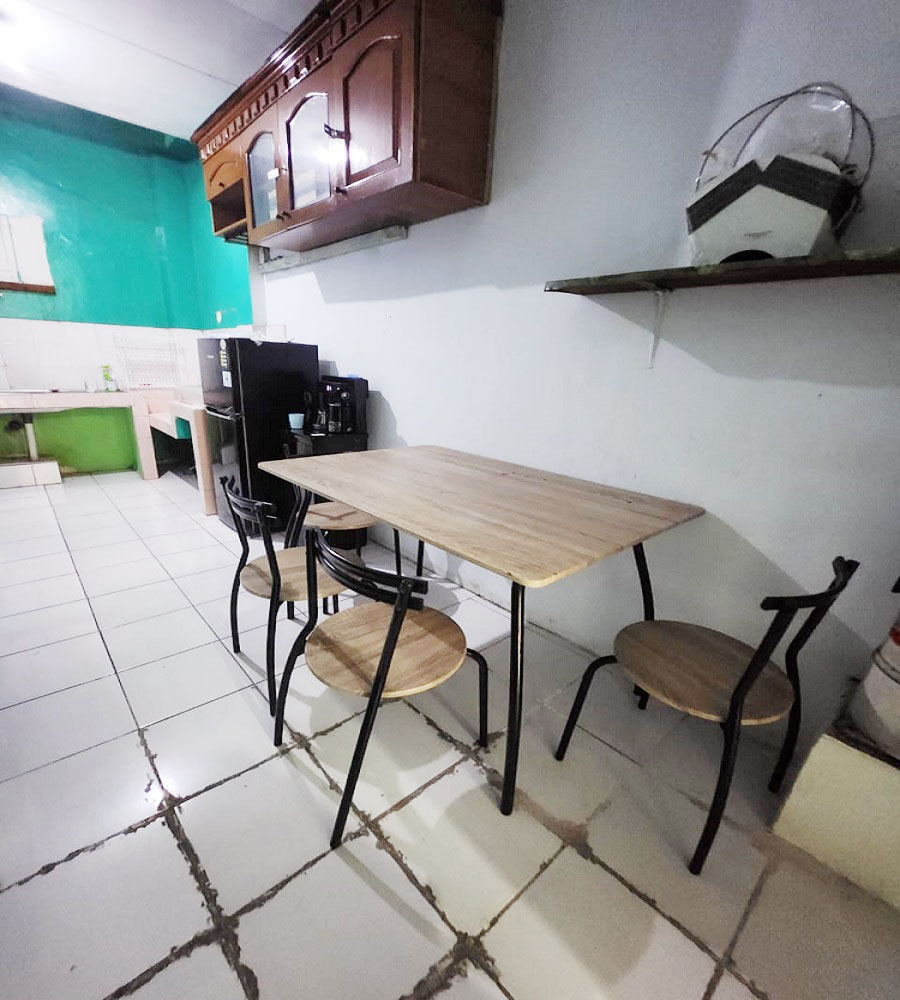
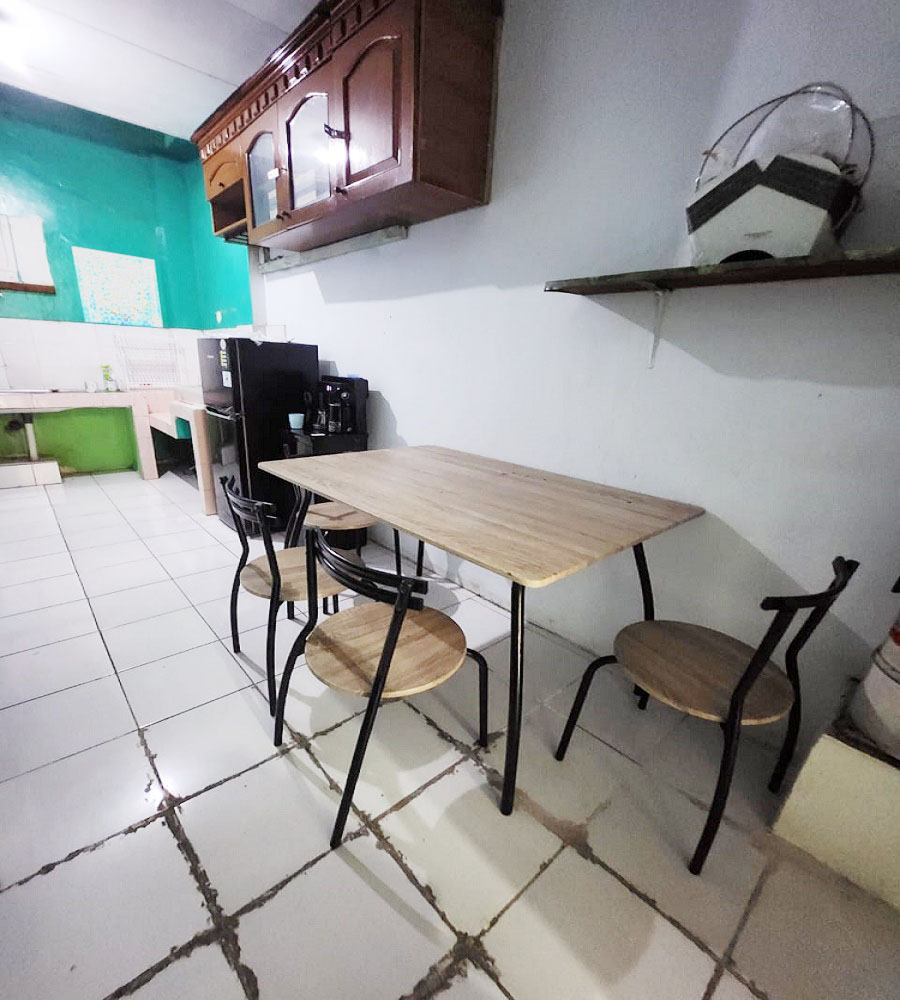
+ wall art (120, 290)
